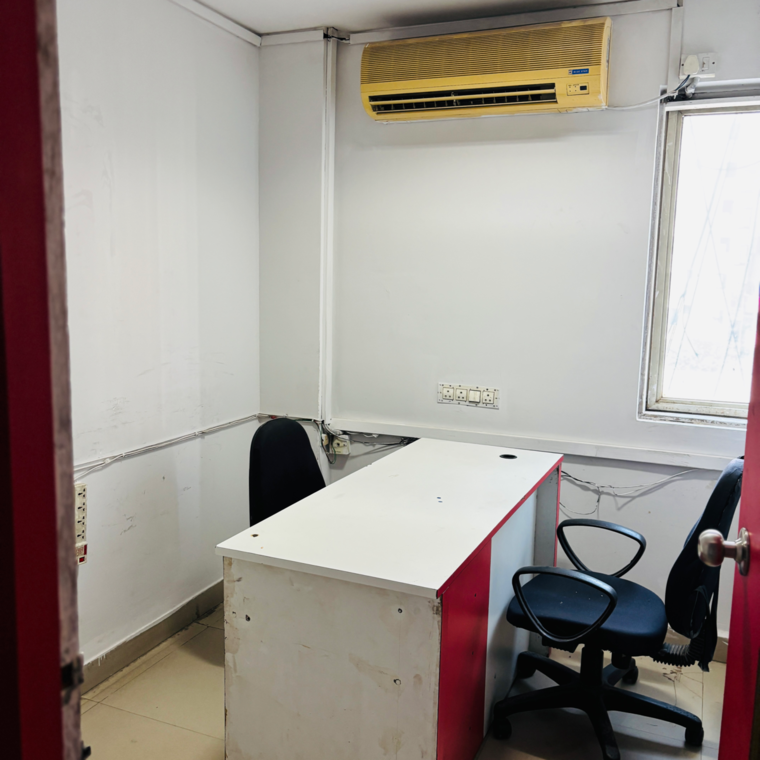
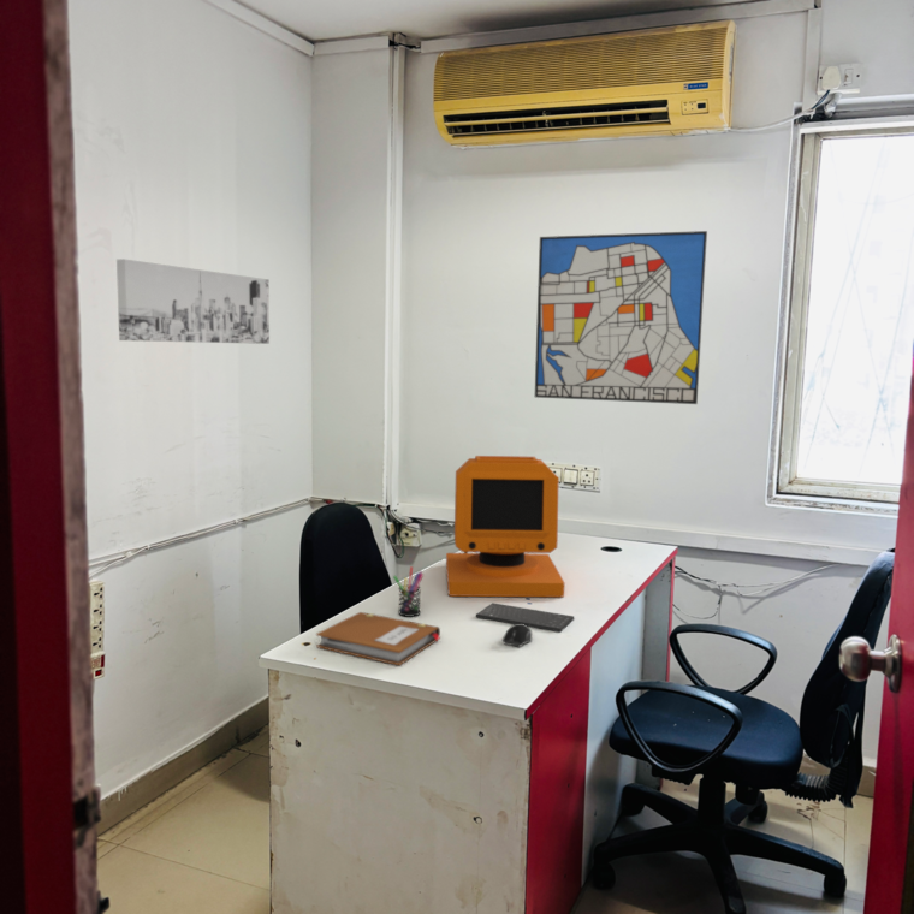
+ notebook (381, 636)
+ pen holder (406, 590)
+ keyboard (524, 616)
+ computer monitor (501, 516)
+ computer mouse (517, 633)
+ wall art (202, 305)
+ wall art (616, 317)
